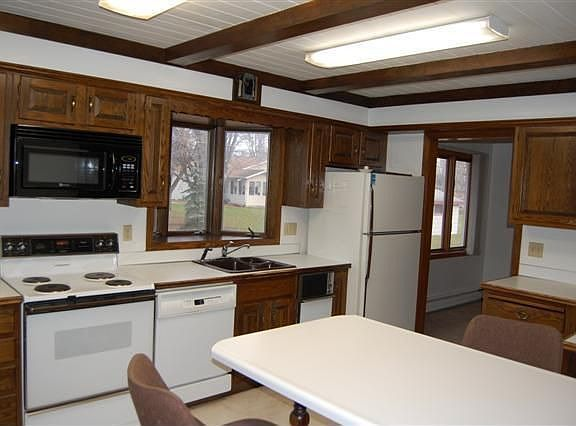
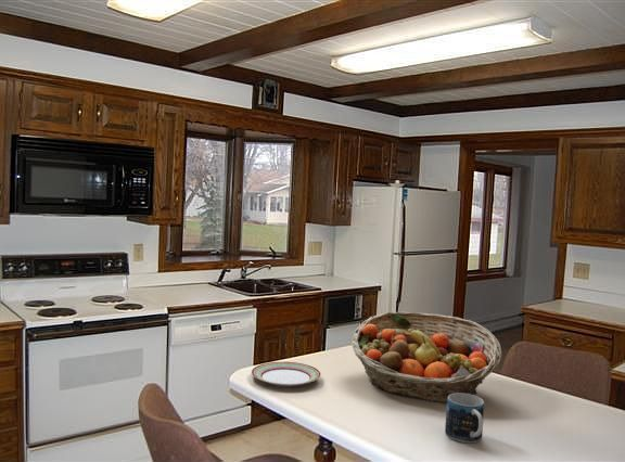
+ plate (285, 375)
+ mug (468, 421)
+ fruit basket (423, 354)
